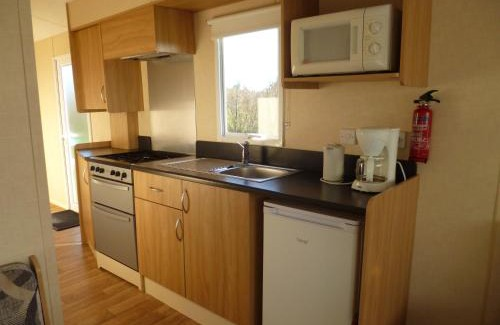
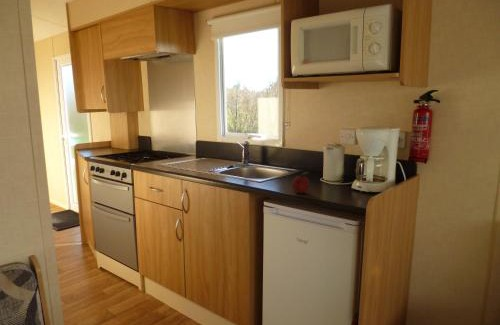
+ fruit (301, 182)
